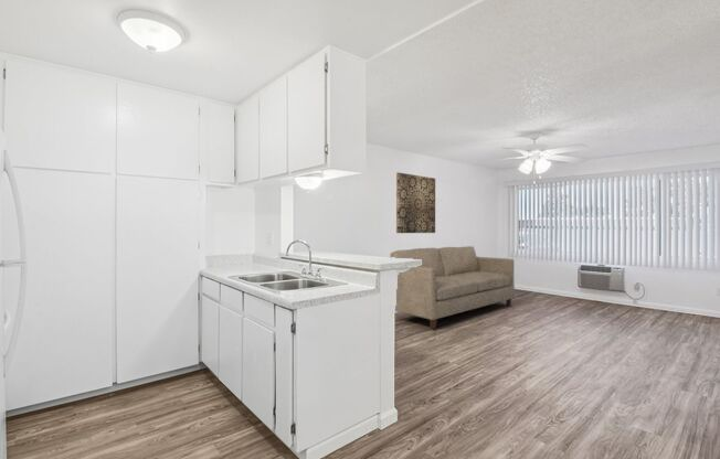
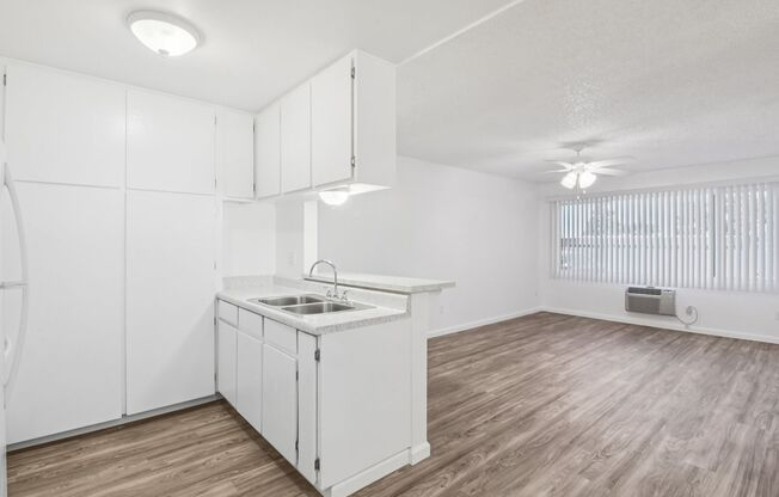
- wall art (416, 204)
- sofa (452, 279)
